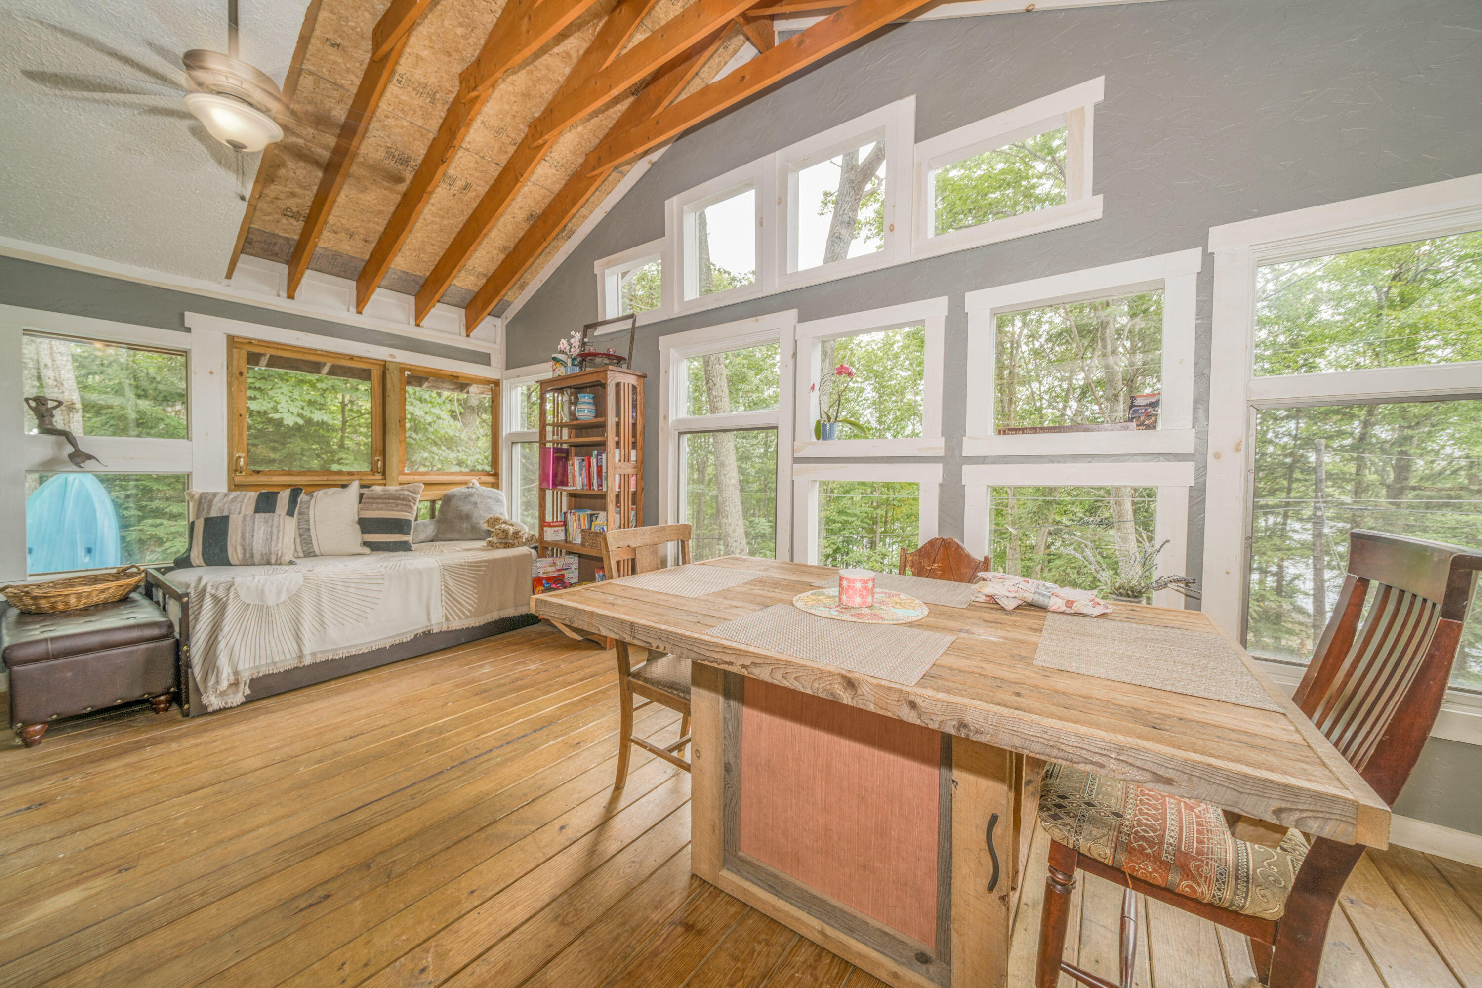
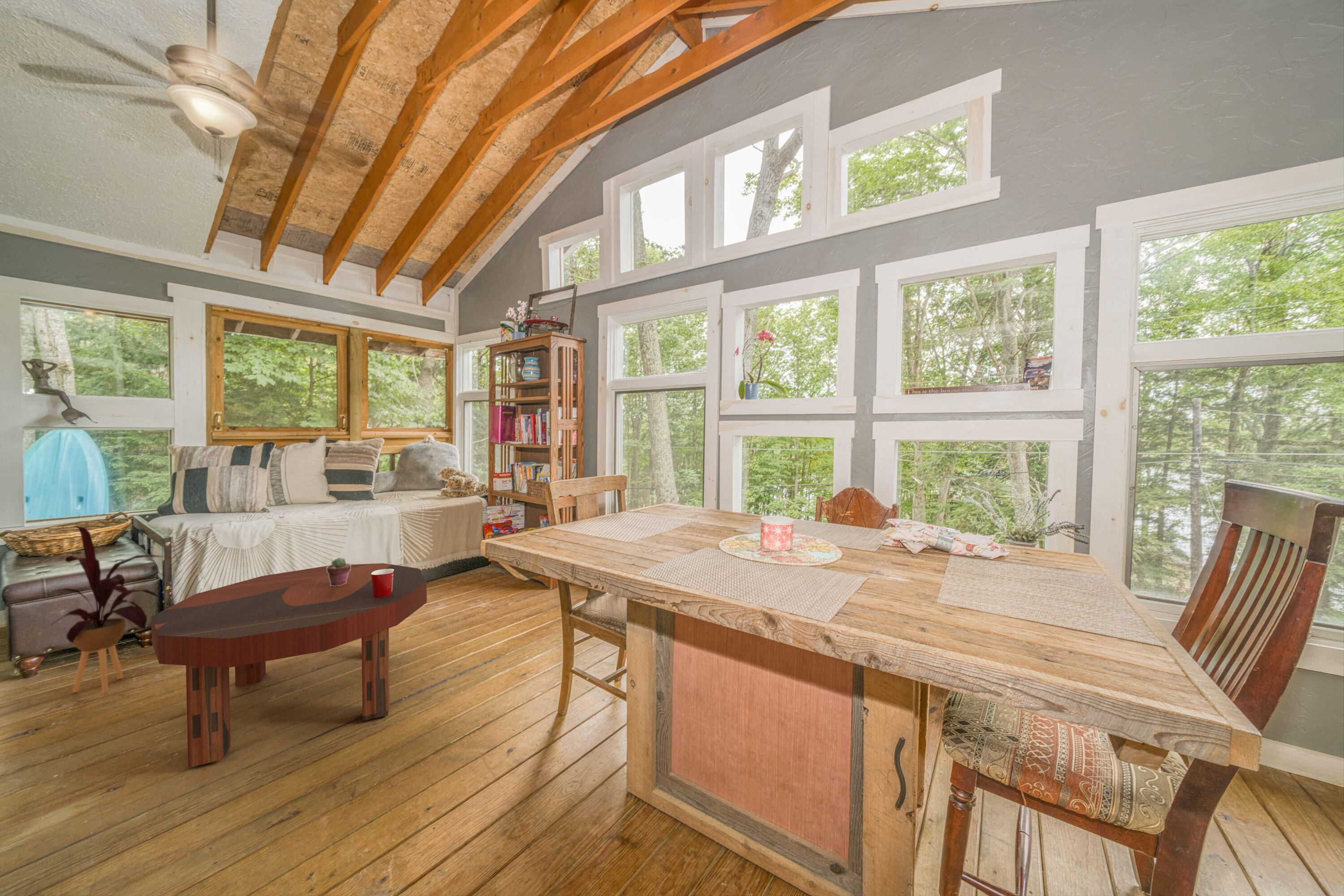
+ house plant (112, 604)
+ coffee table (309, 643)
+ mug (384, 581)
+ potted succulent (339, 570)
